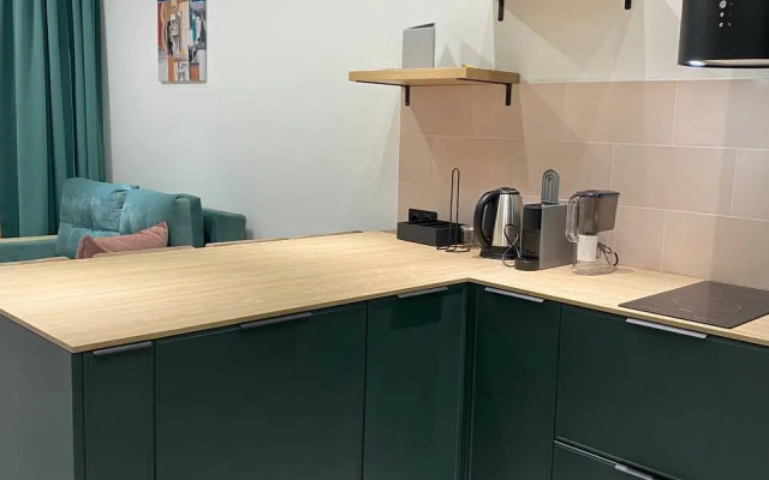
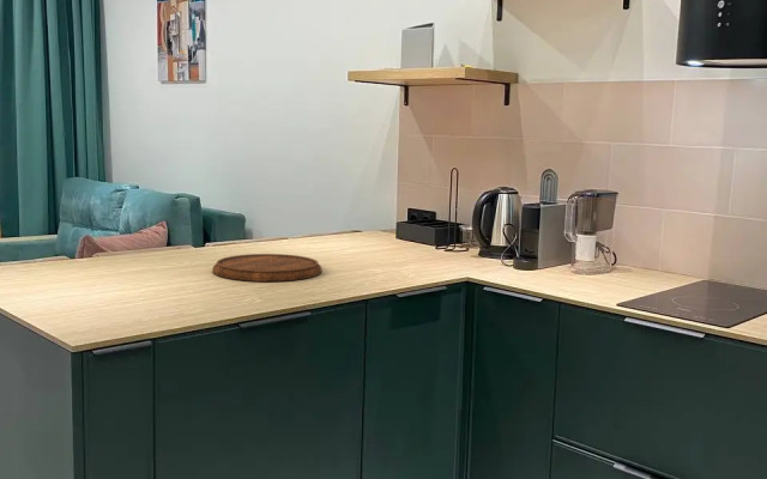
+ cutting board (267, 266)
